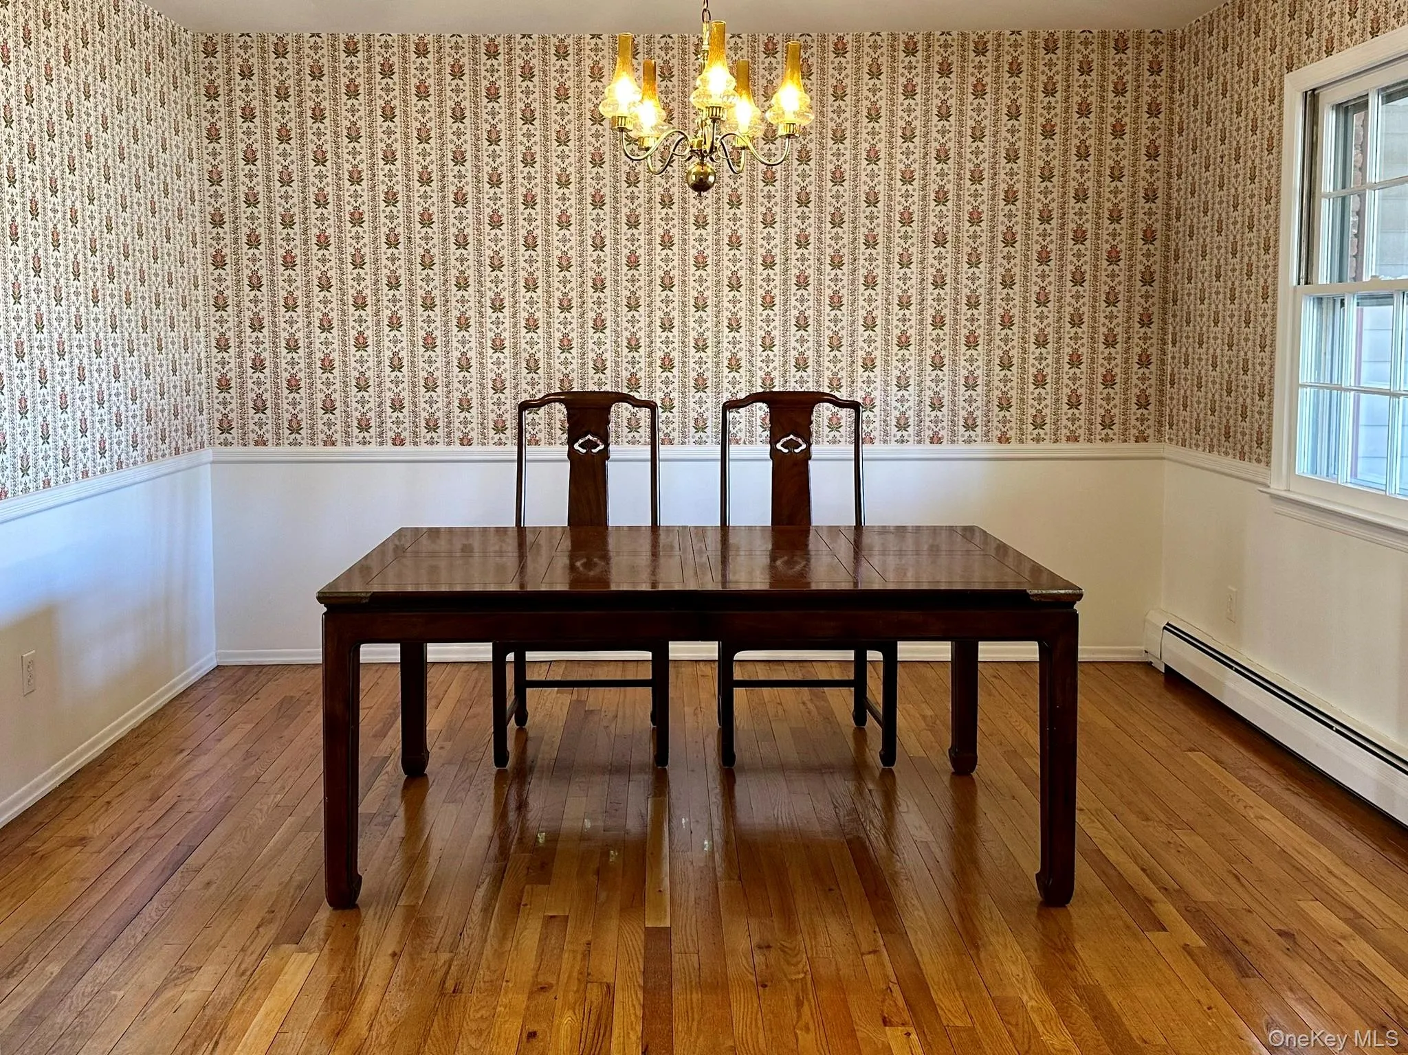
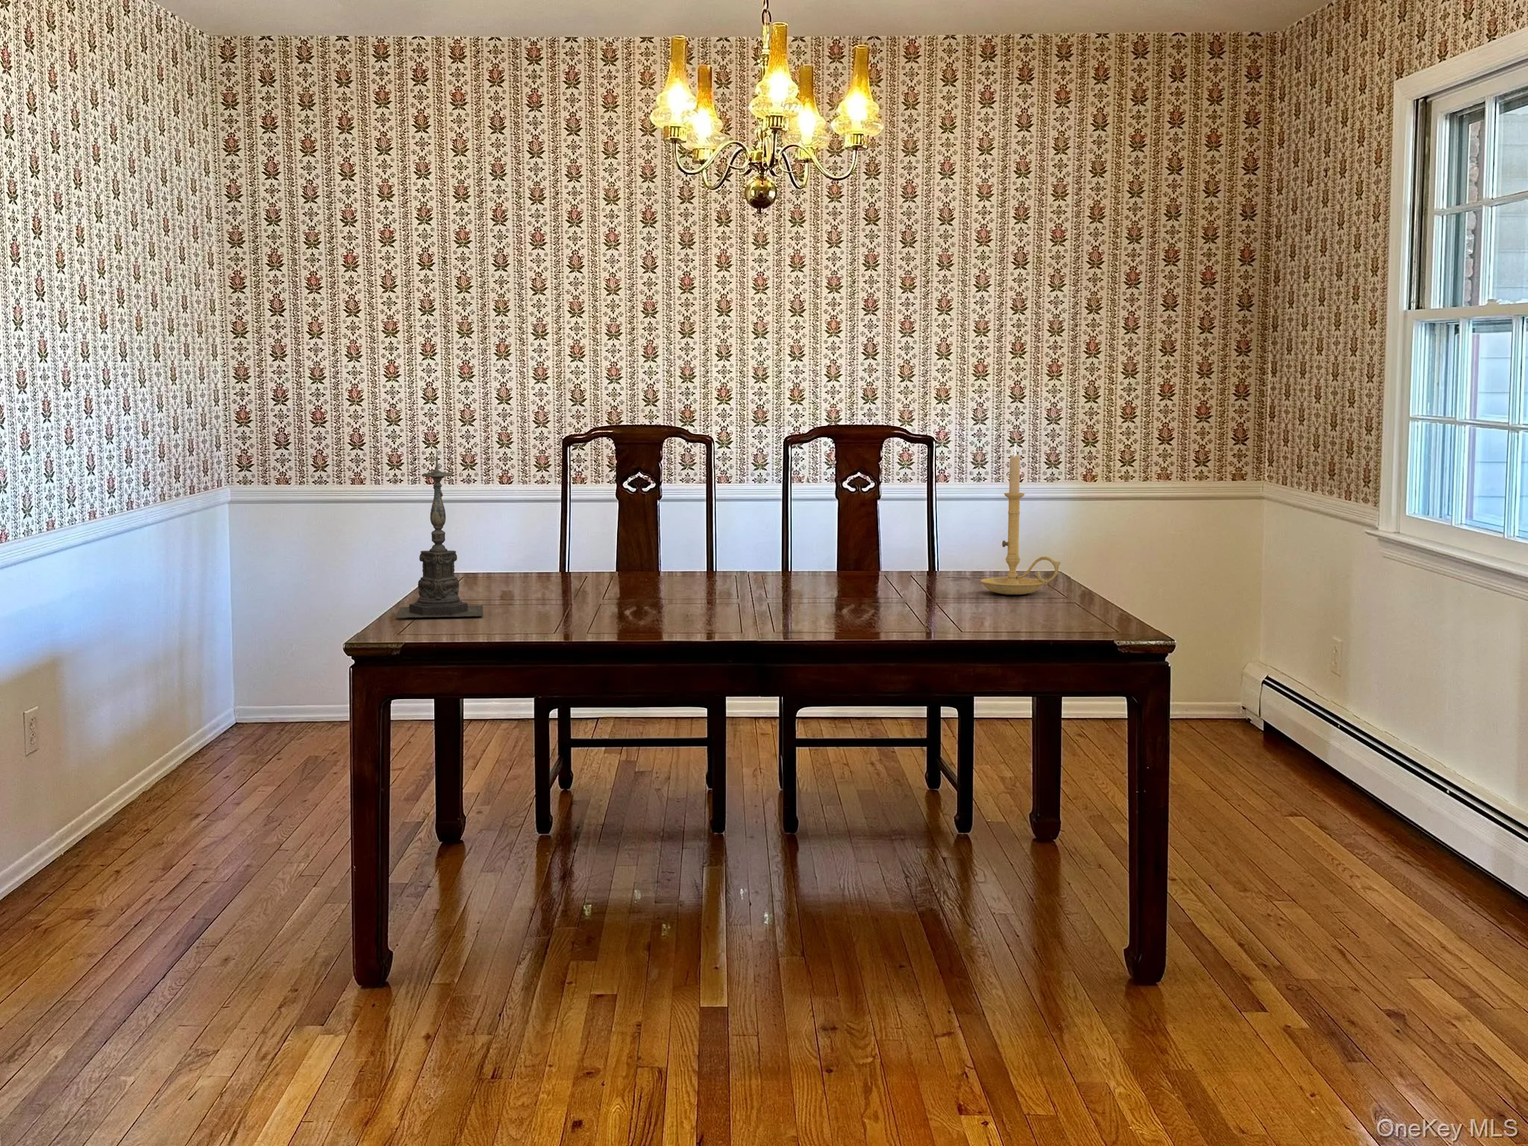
+ candle holder (1015, 519)
+ candle holder (439, 531)
